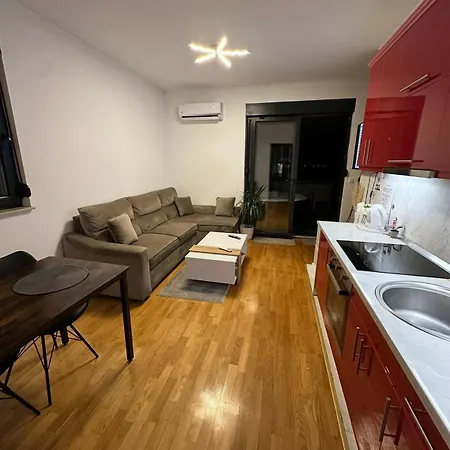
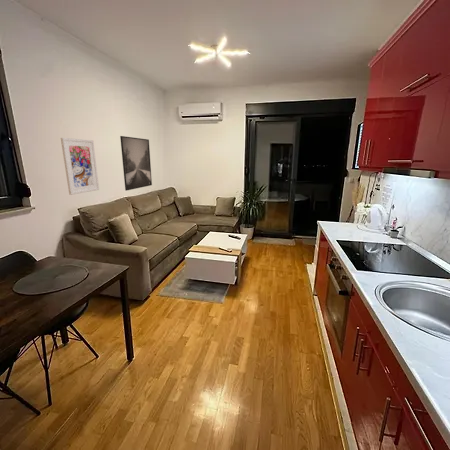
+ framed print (137, 163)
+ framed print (81, 166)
